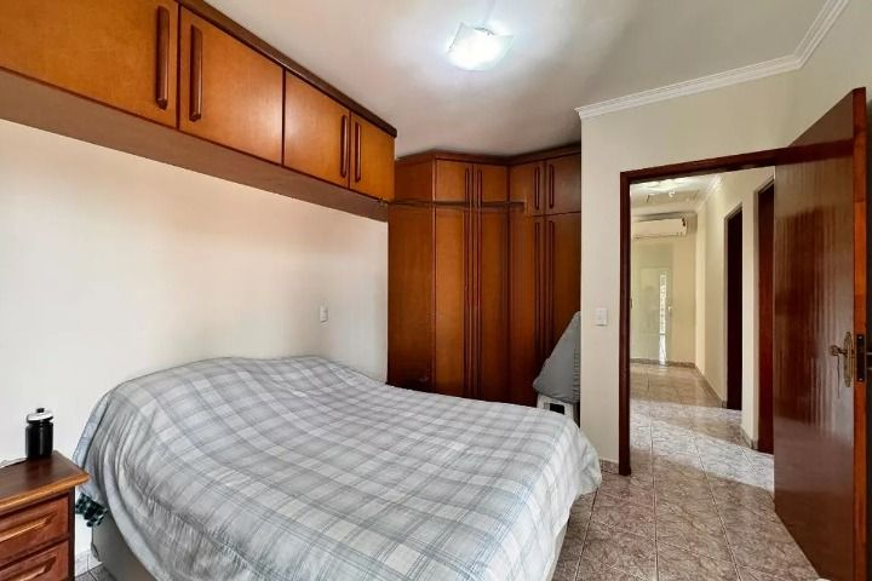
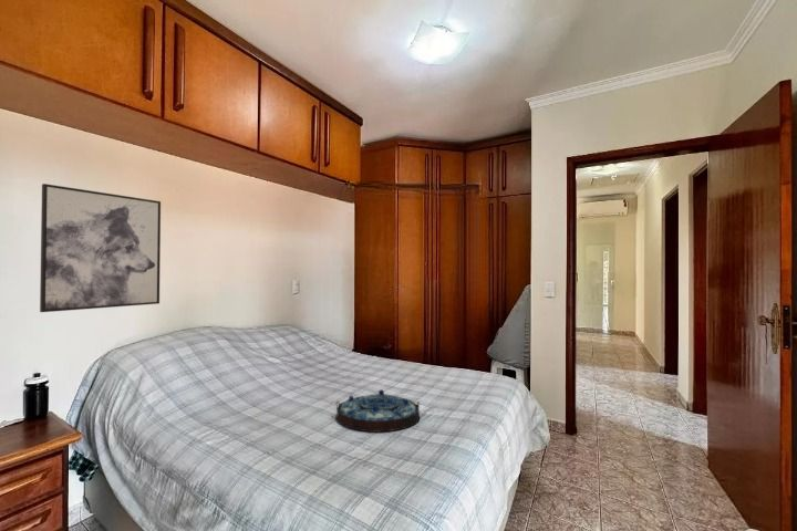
+ wall art (106, 250)
+ serving tray (377, 406)
